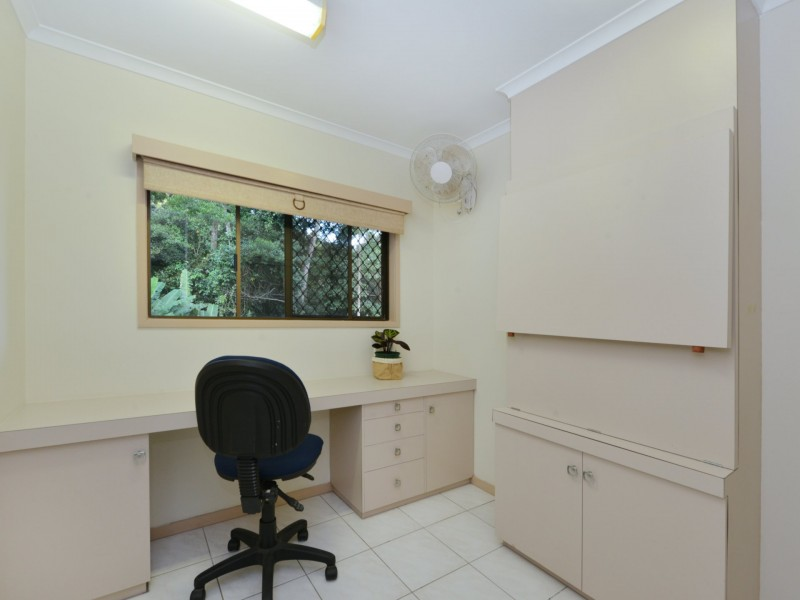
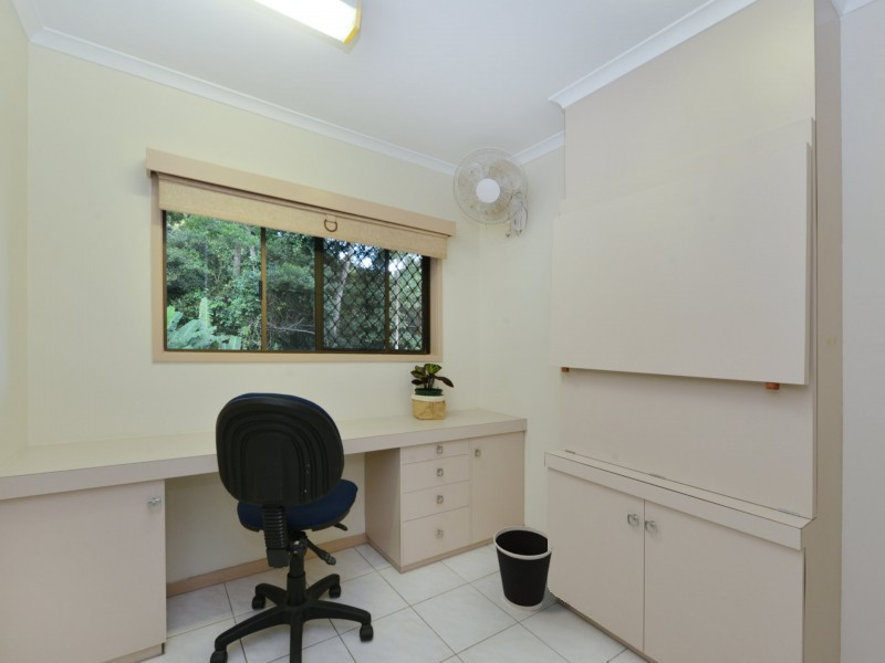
+ wastebasket (523, 569)
